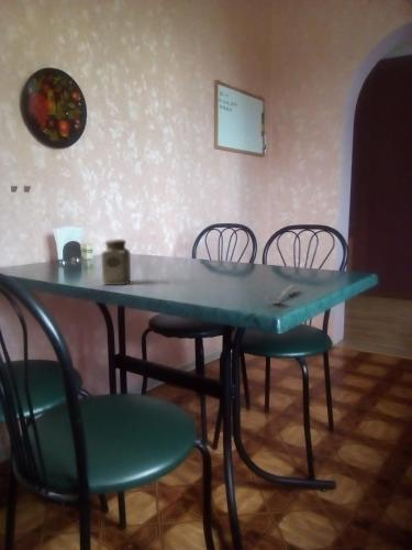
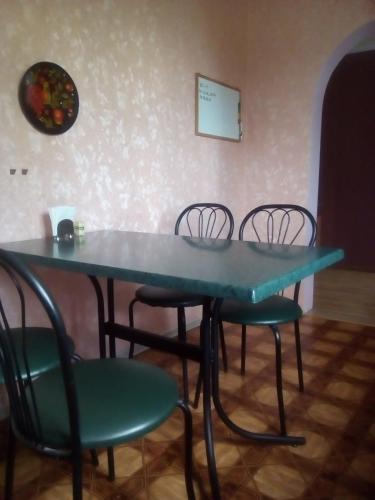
- salt shaker (115, 261)
- spoon (282, 293)
